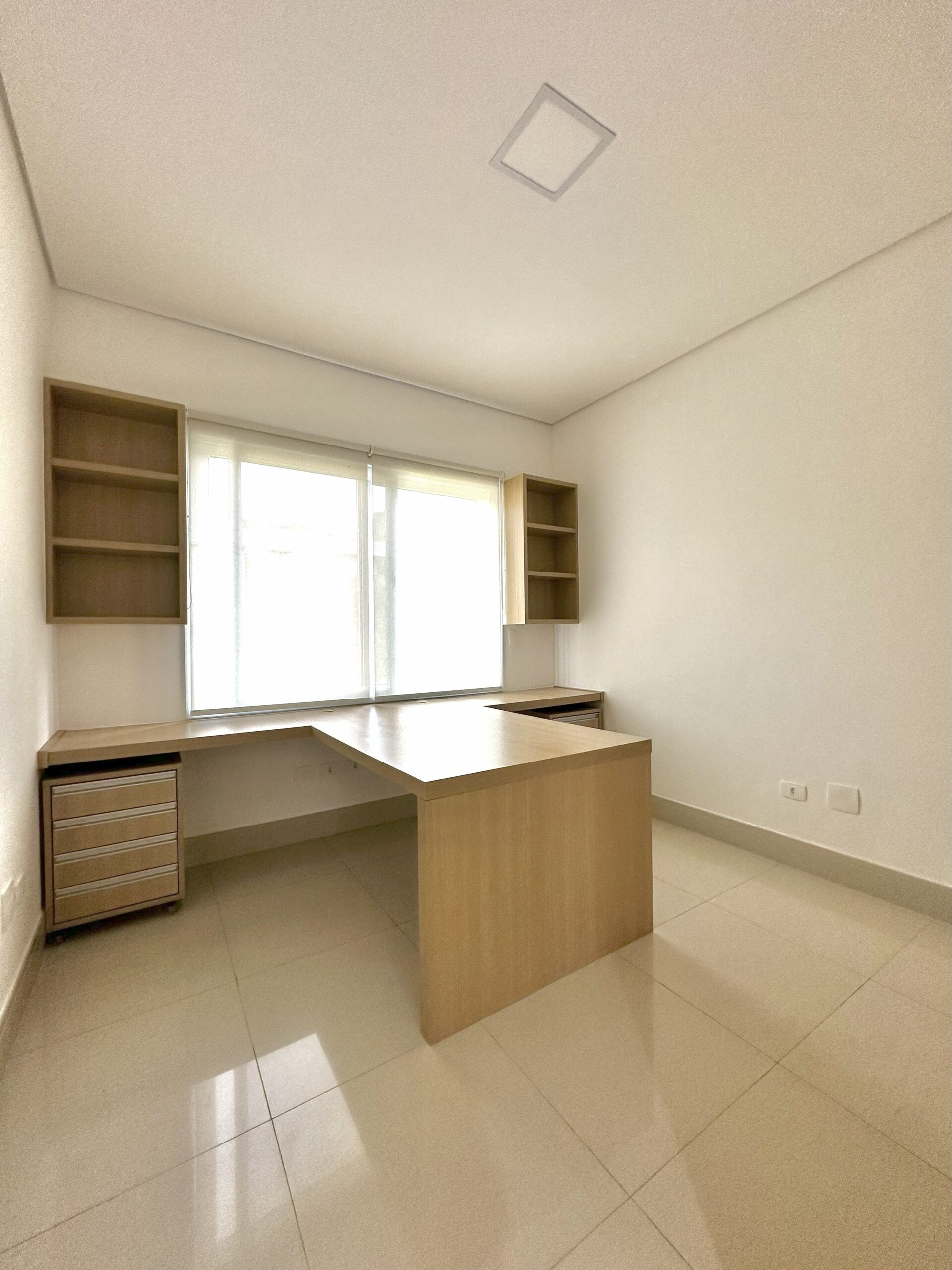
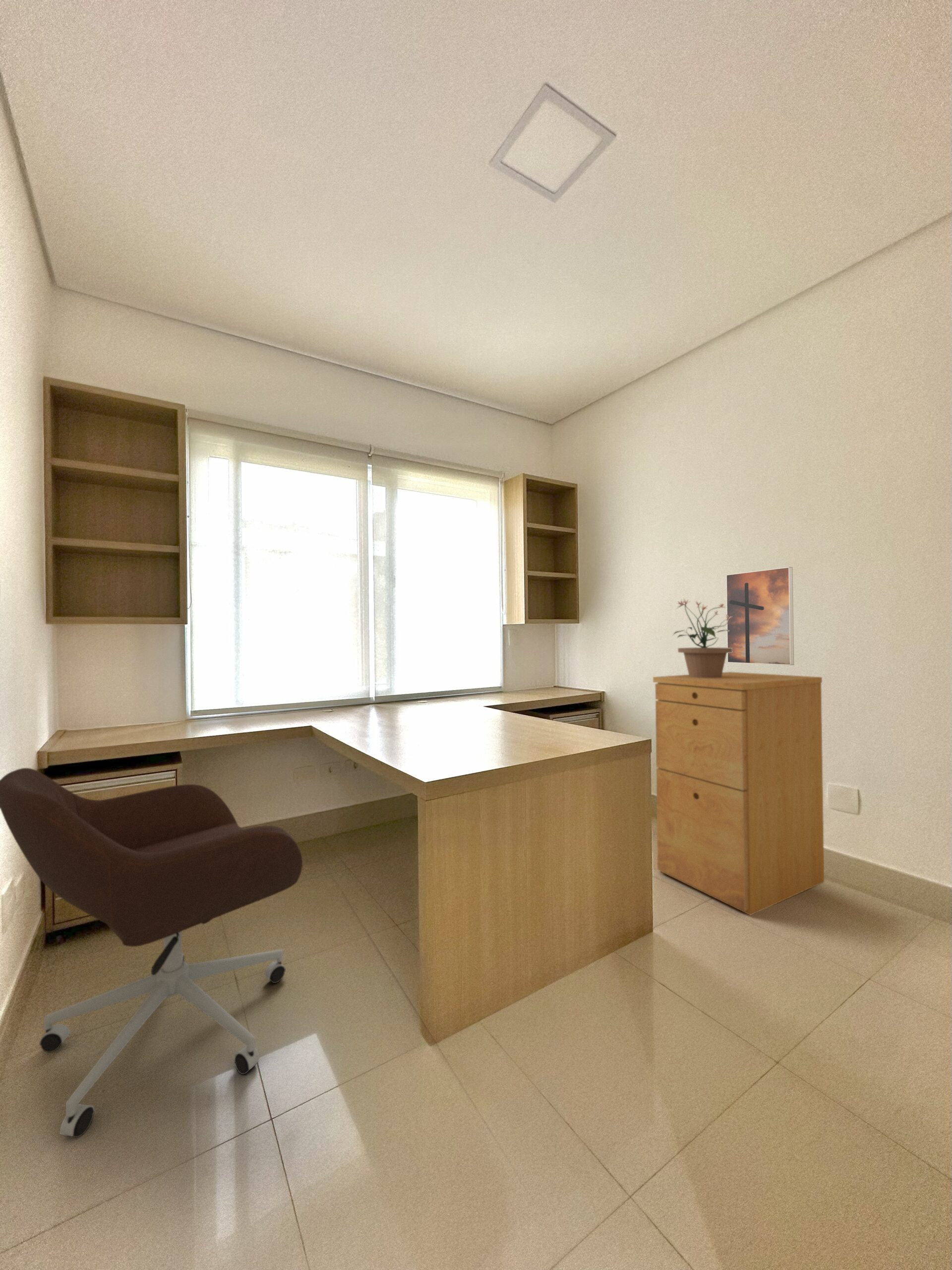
+ potted plant (700, 636)
+ office chair (172, 894)
+ filing cabinet (737, 777)
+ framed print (758, 617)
